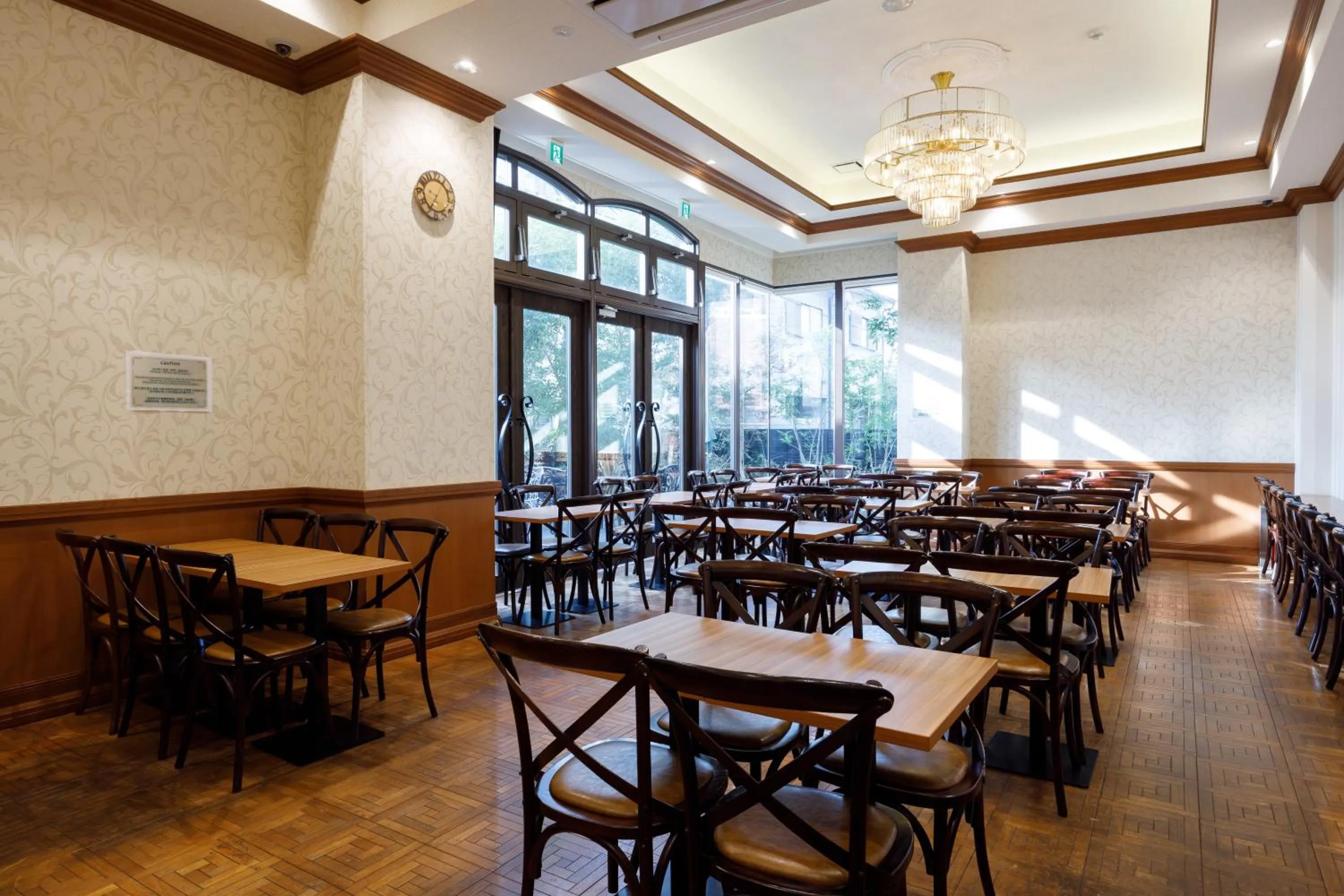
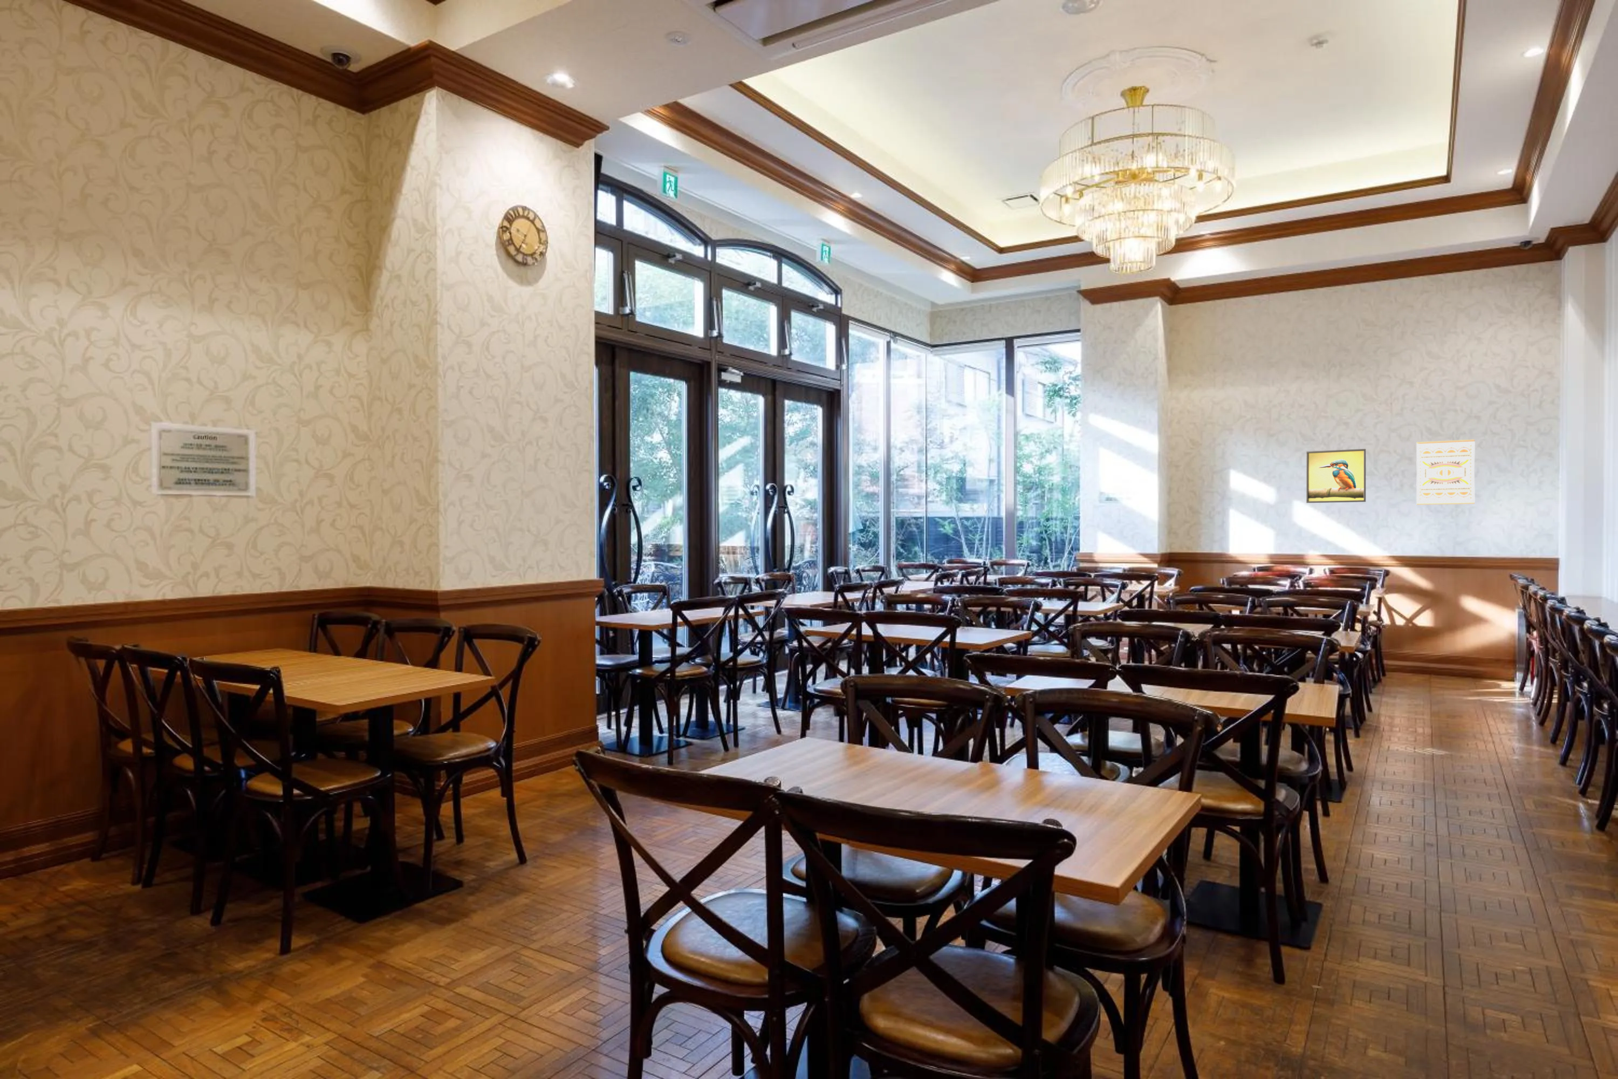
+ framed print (1335, 476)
+ wall art (1445, 472)
